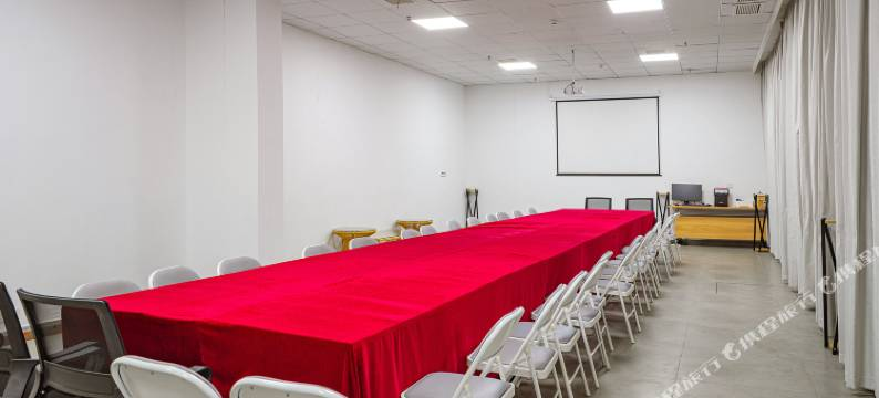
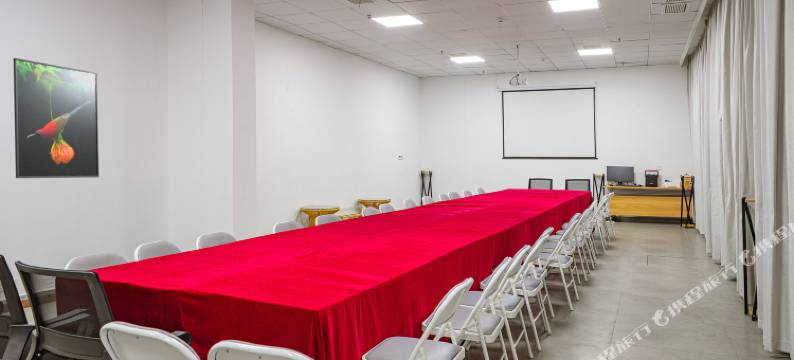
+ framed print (59, 121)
